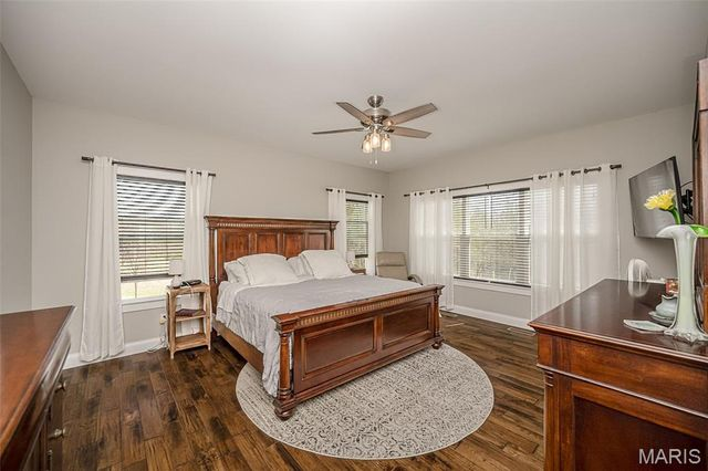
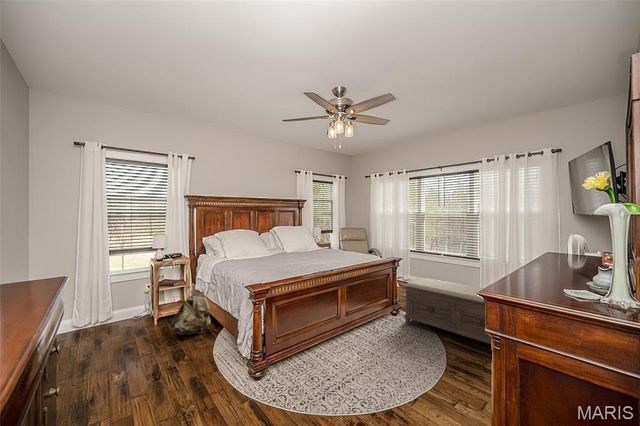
+ bench (462, 312)
+ backpack (190, 313)
